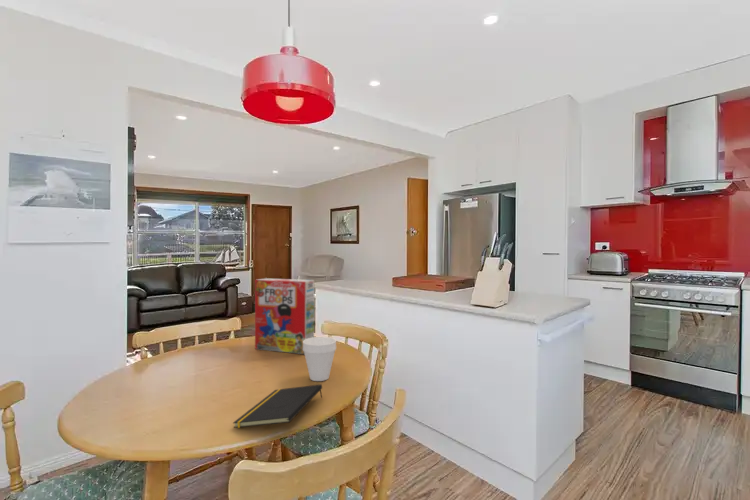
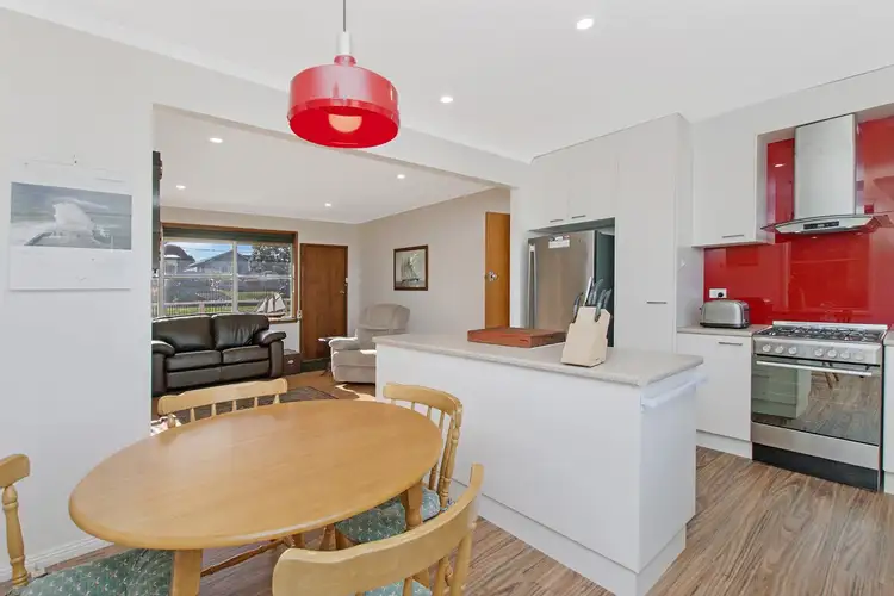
- cereal box (284, 314)
- notepad (281, 404)
- cup (319, 359)
